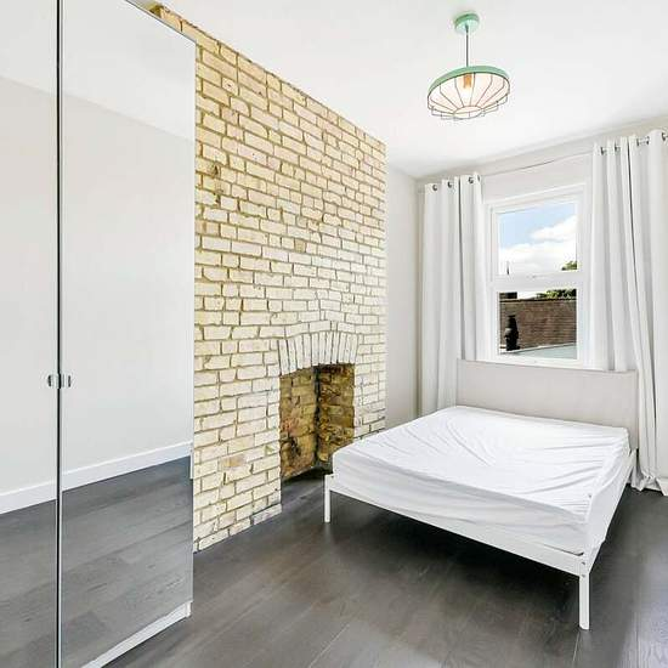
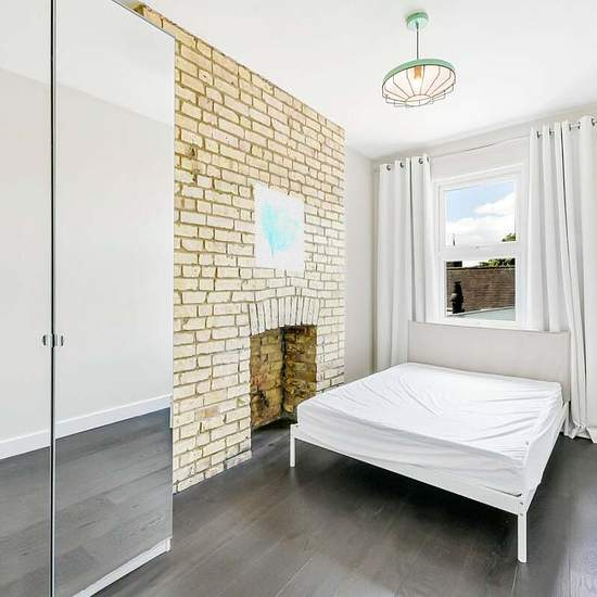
+ wall art (281, 230)
